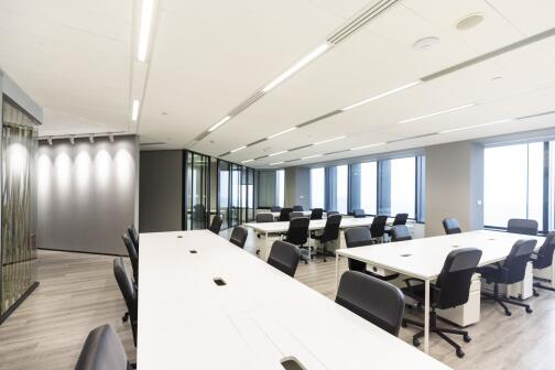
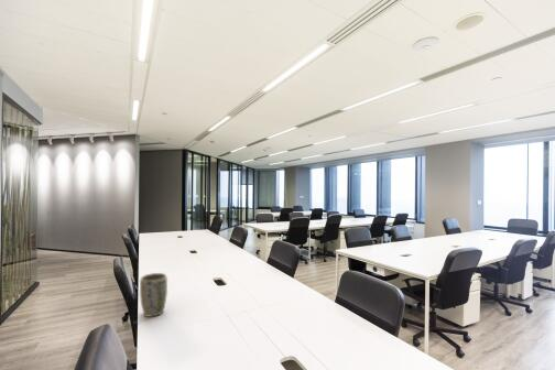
+ plant pot (153, 294)
